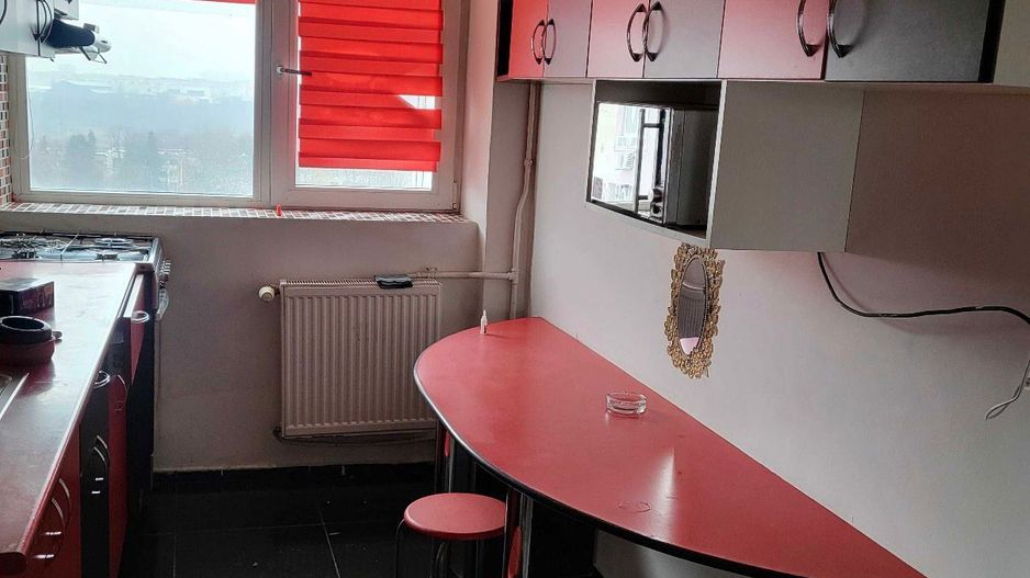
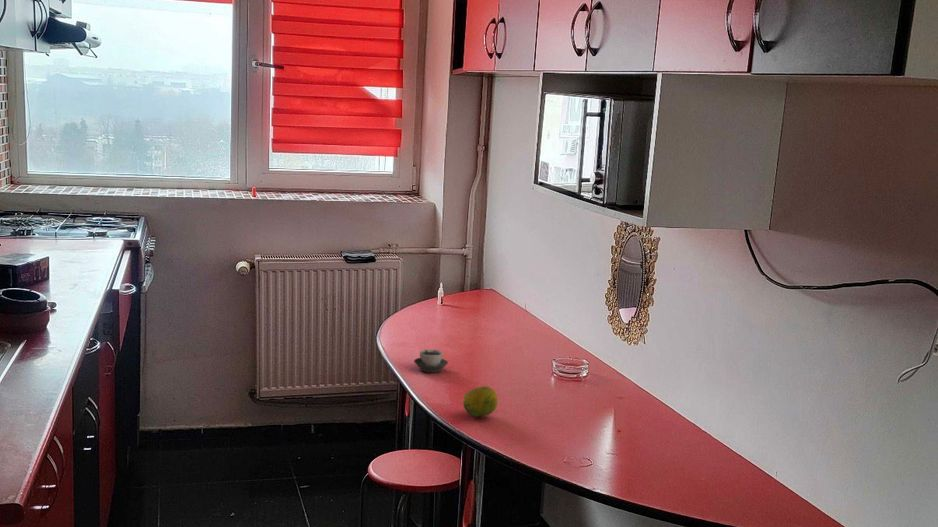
+ cup (431, 360)
+ fruit (480, 401)
